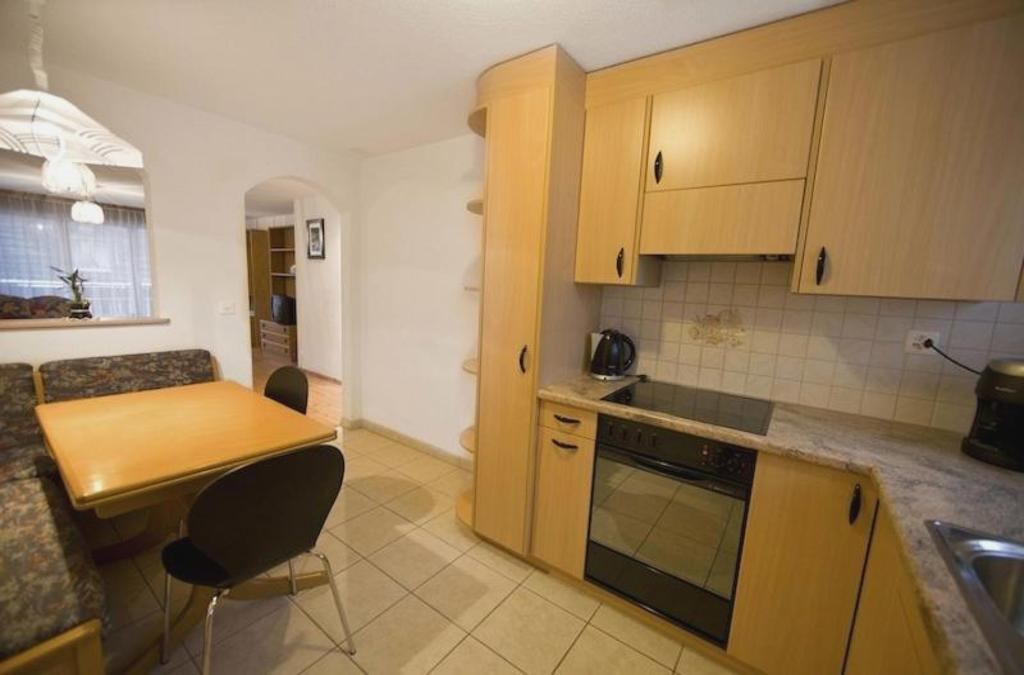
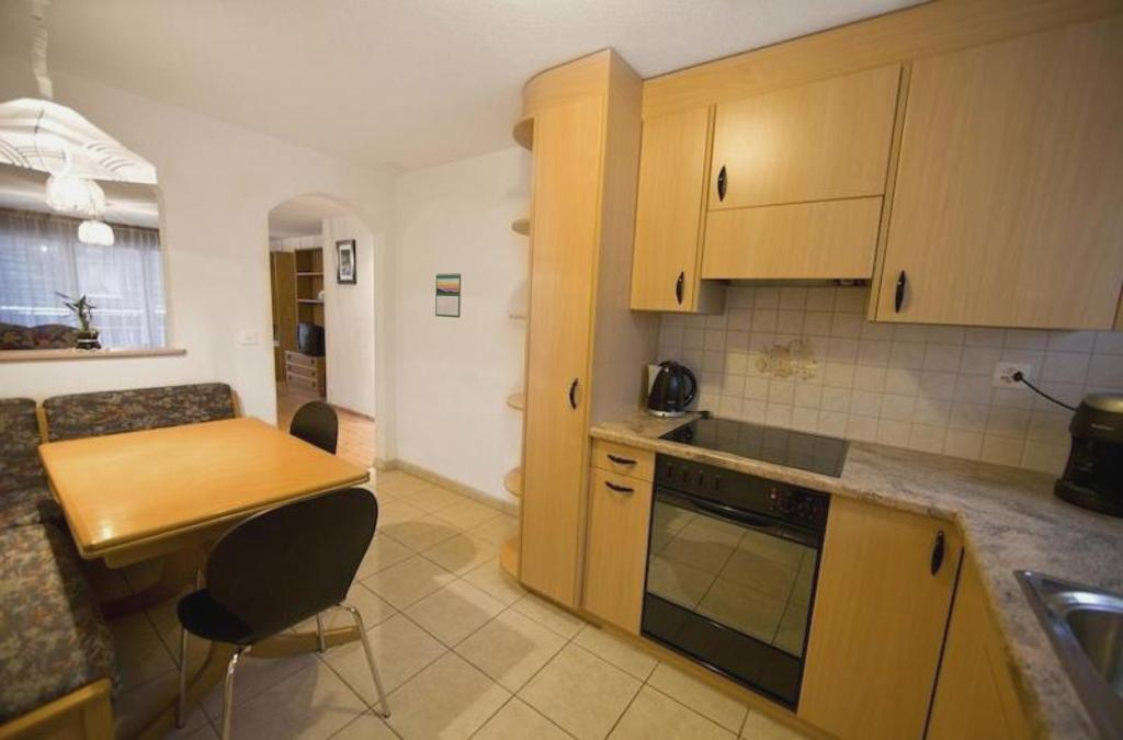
+ calendar (447, 295)
